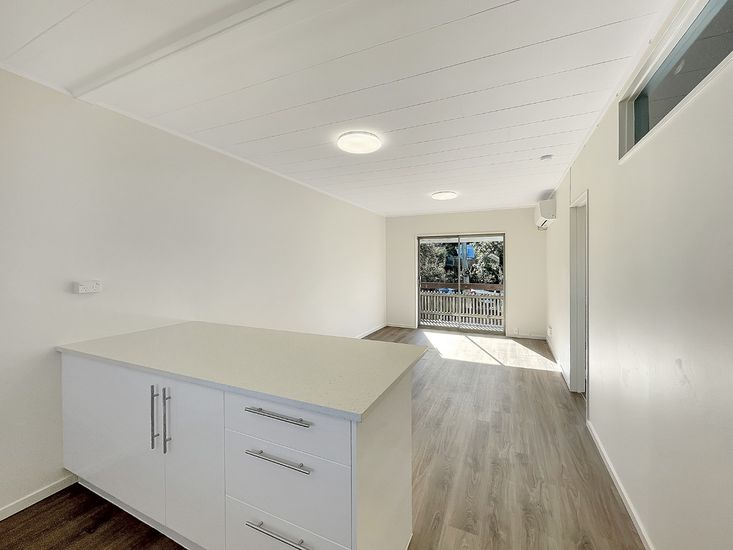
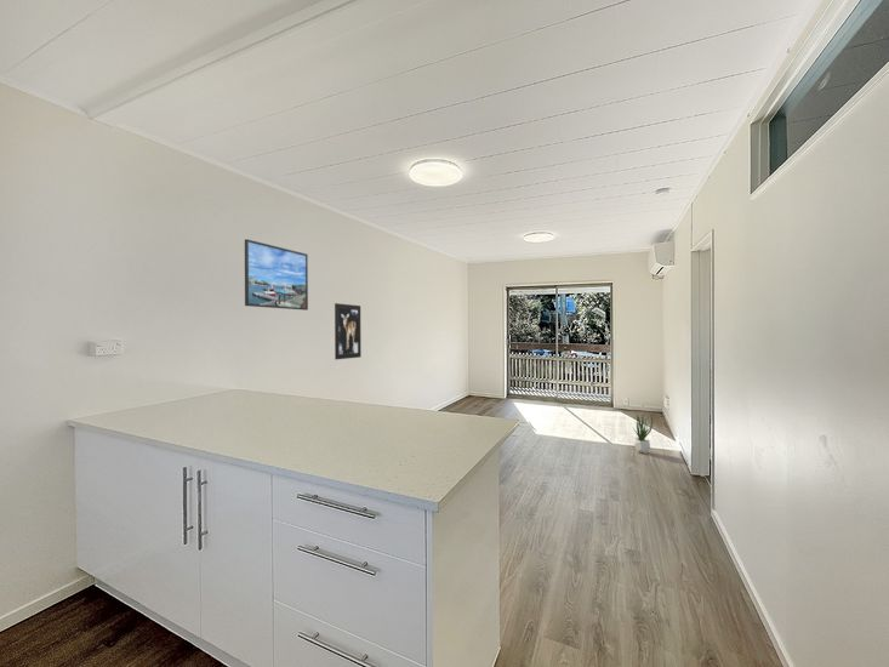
+ potted plant (643, 433)
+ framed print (279, 278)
+ wall art (348, 331)
